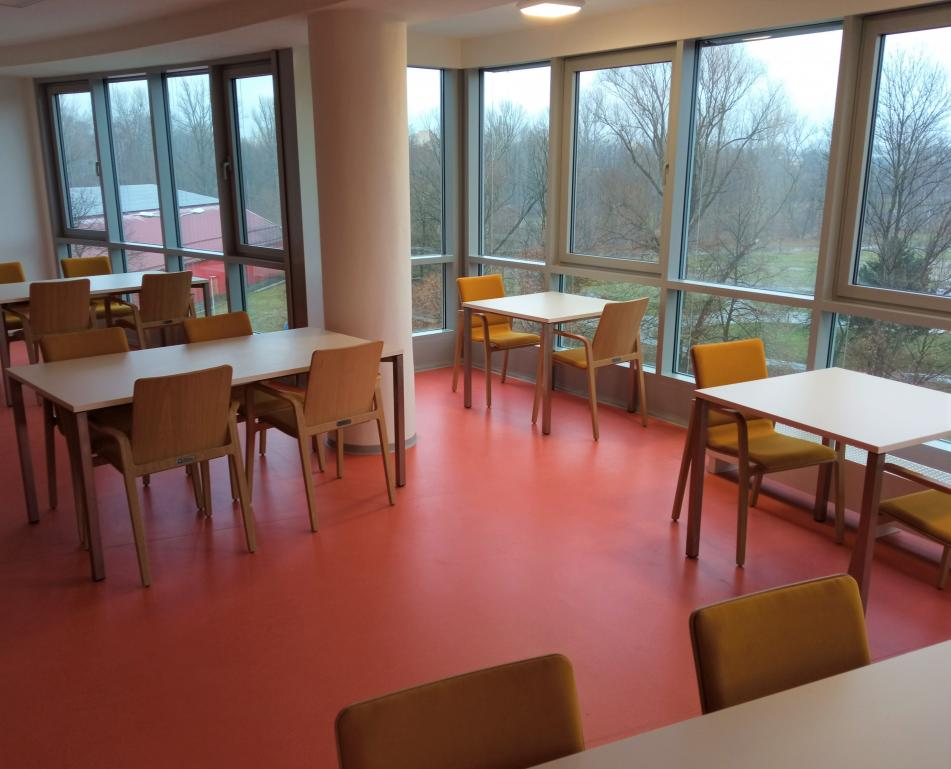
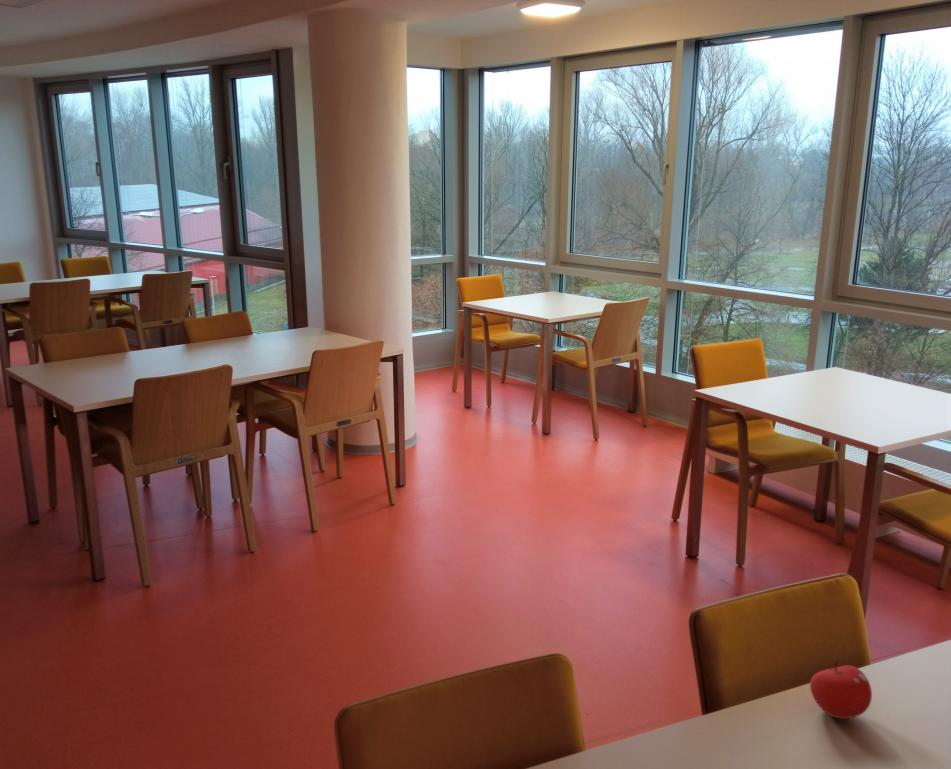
+ fruit (841, 689)
